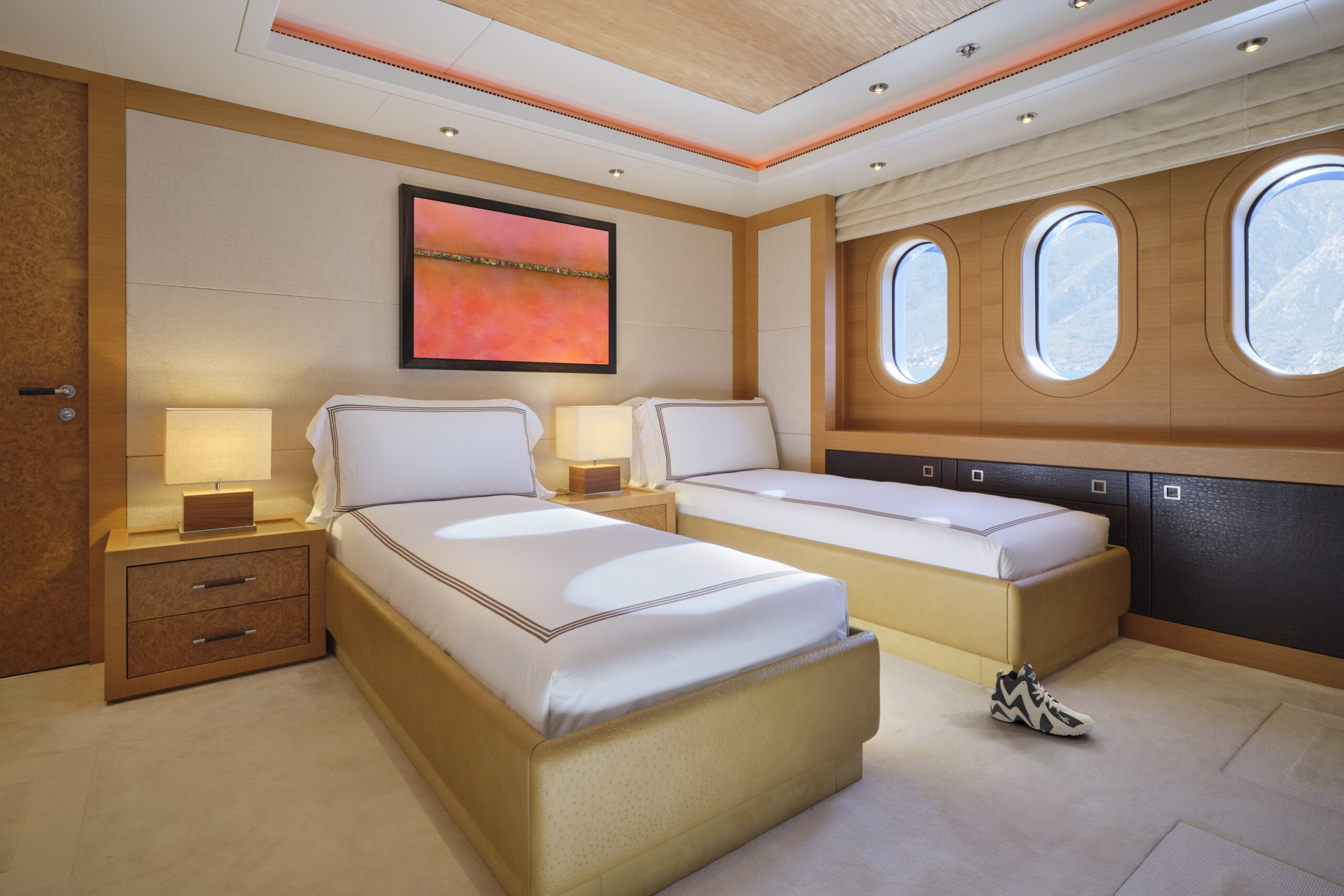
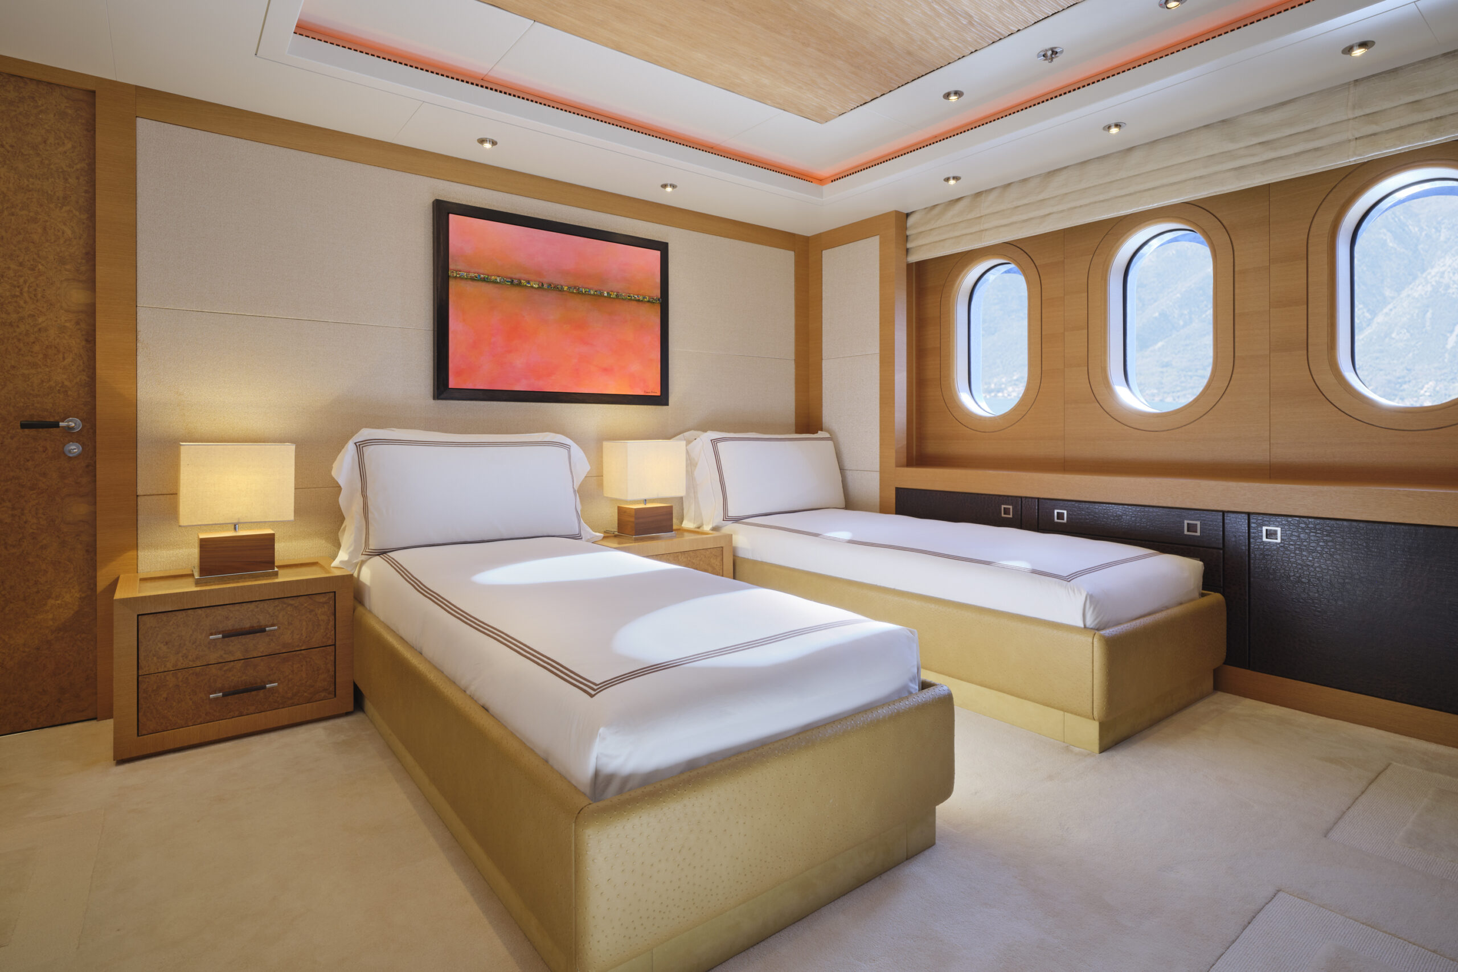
- sneaker (1040, 694)
